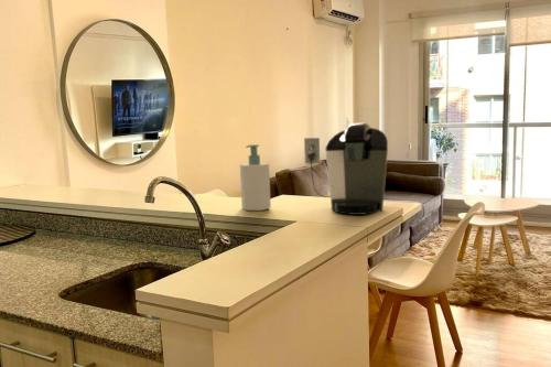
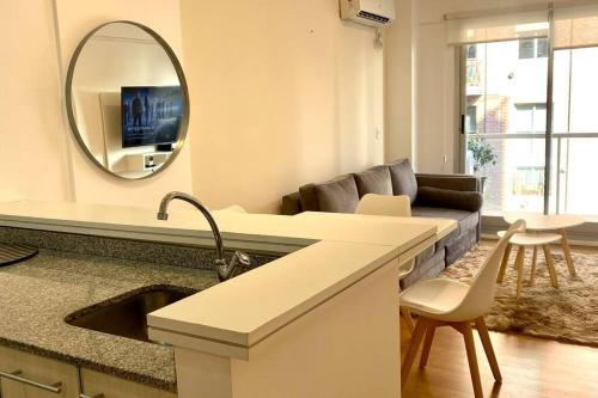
- soap bottle (255, 176)
- coffee maker (341, 165)
